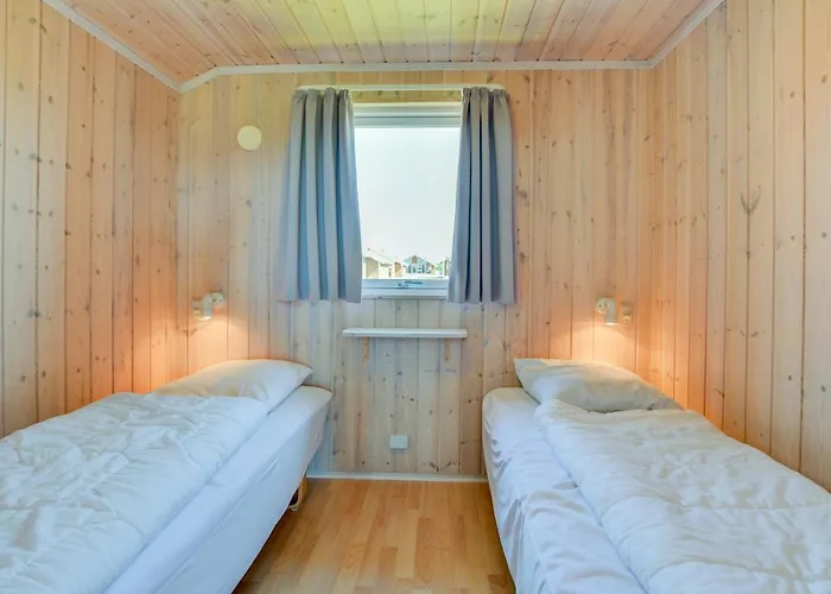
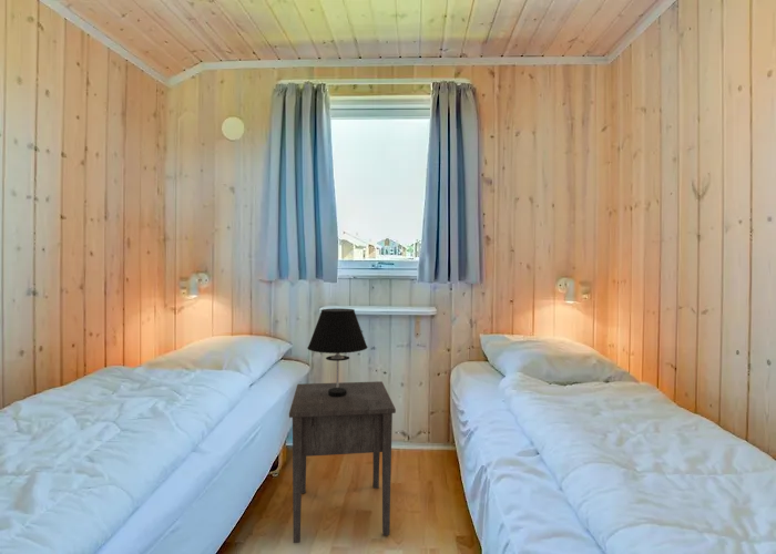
+ nightstand (340, 453)
+ table lamp (337, 351)
